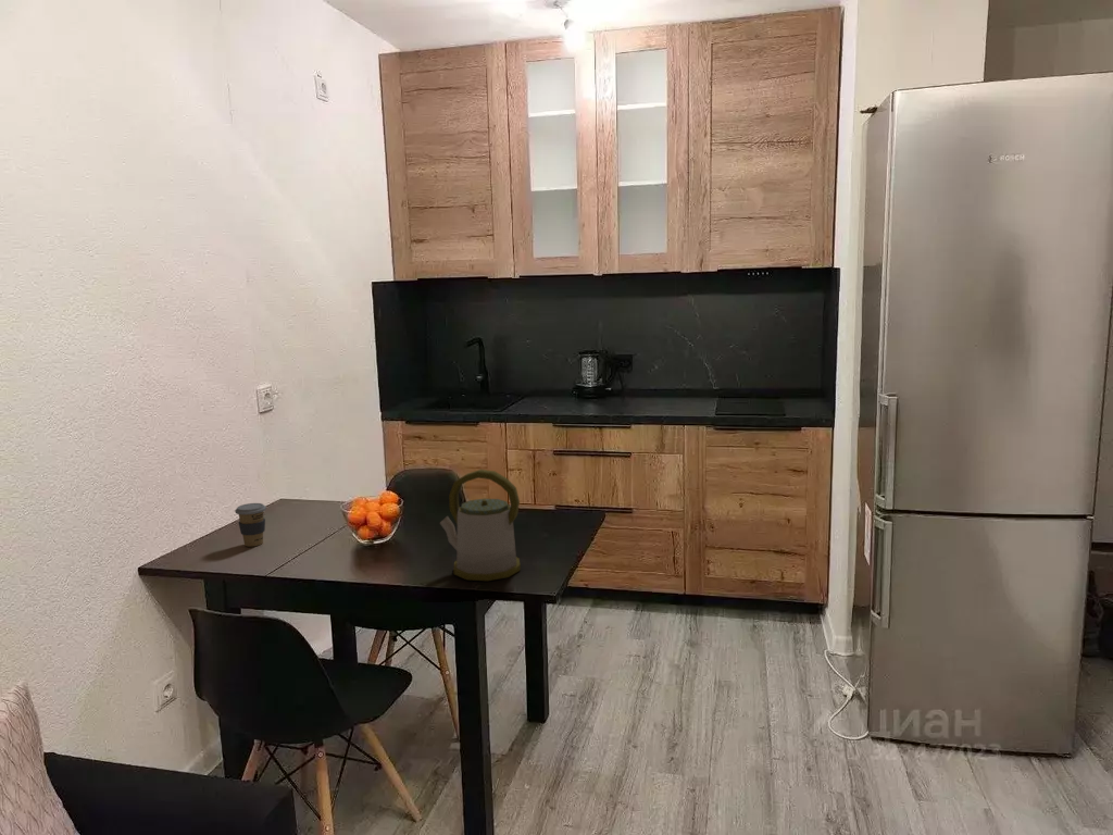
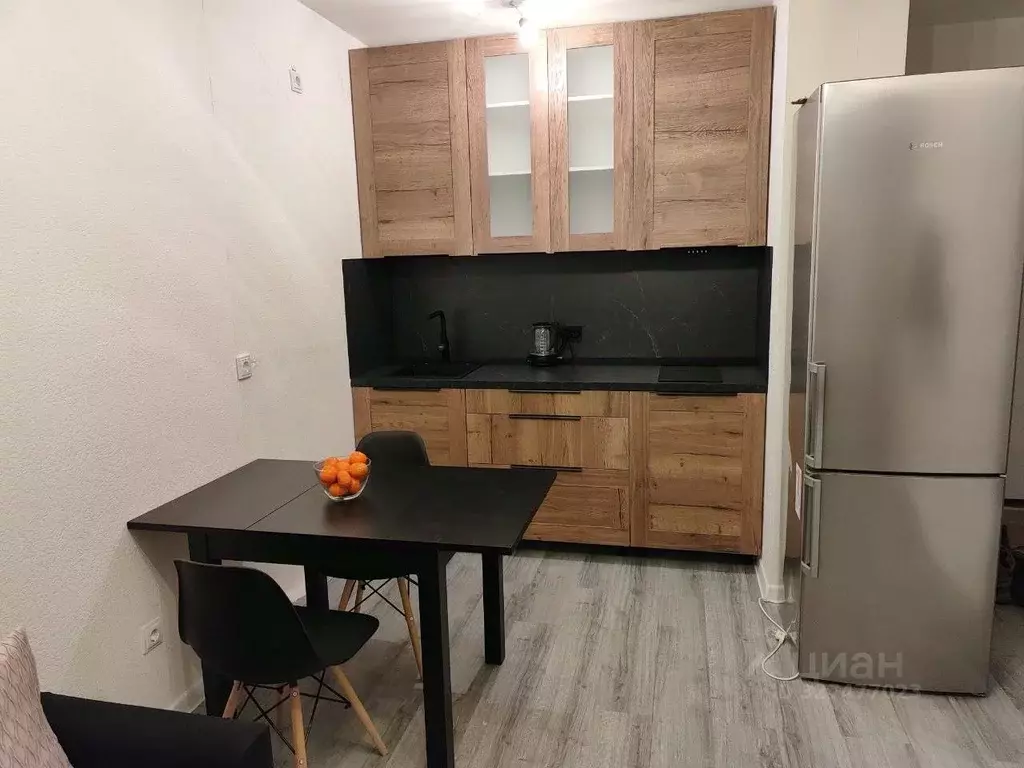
- coffee cup (251, 524)
- kettle (478, 520)
